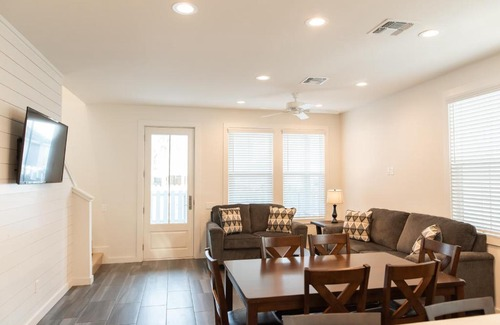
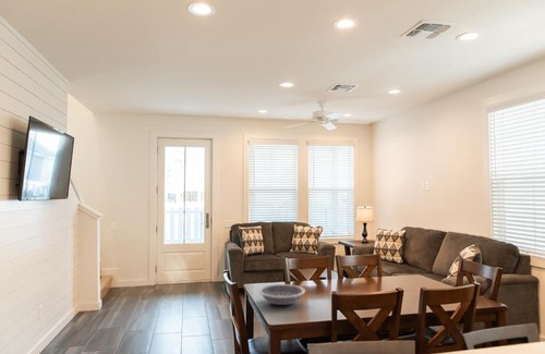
+ bowl (281, 296)
